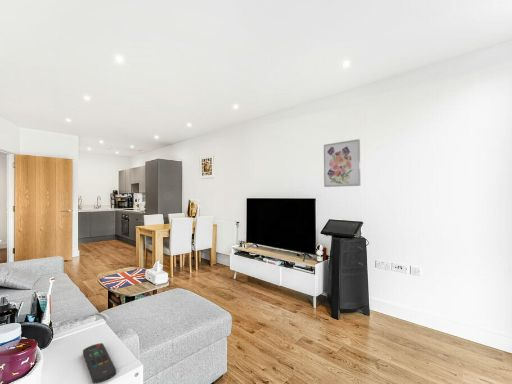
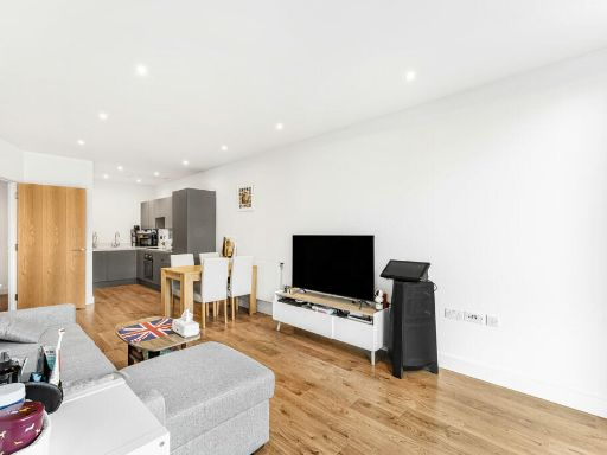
- wall art (341, 164)
- remote control (98, 360)
